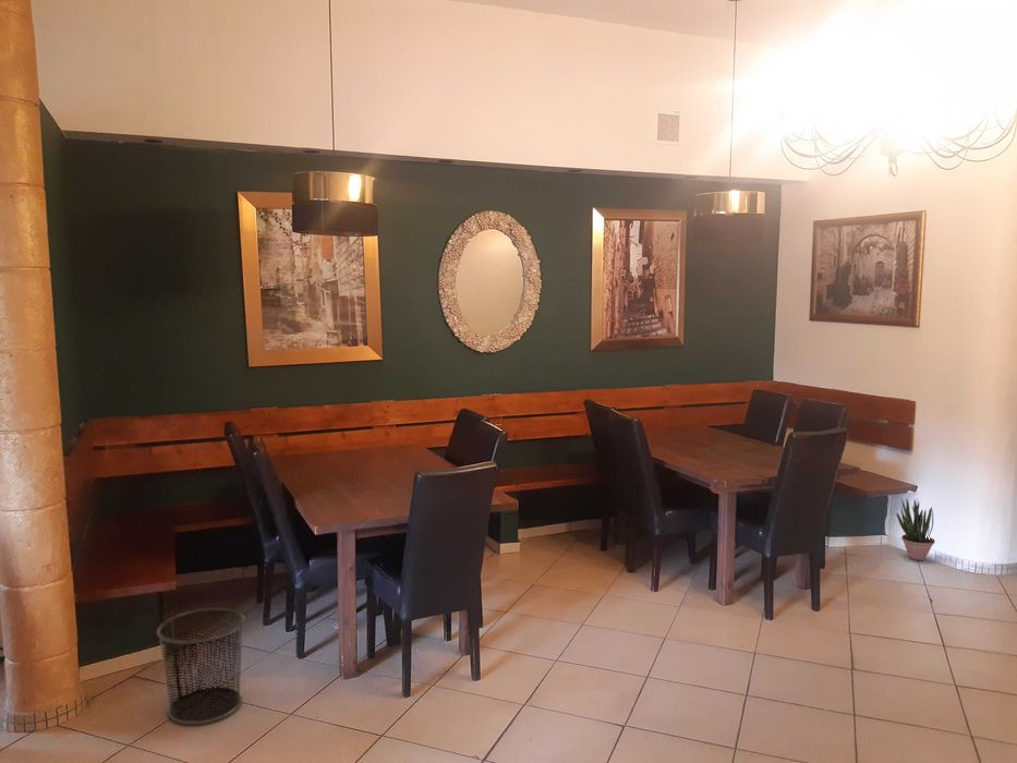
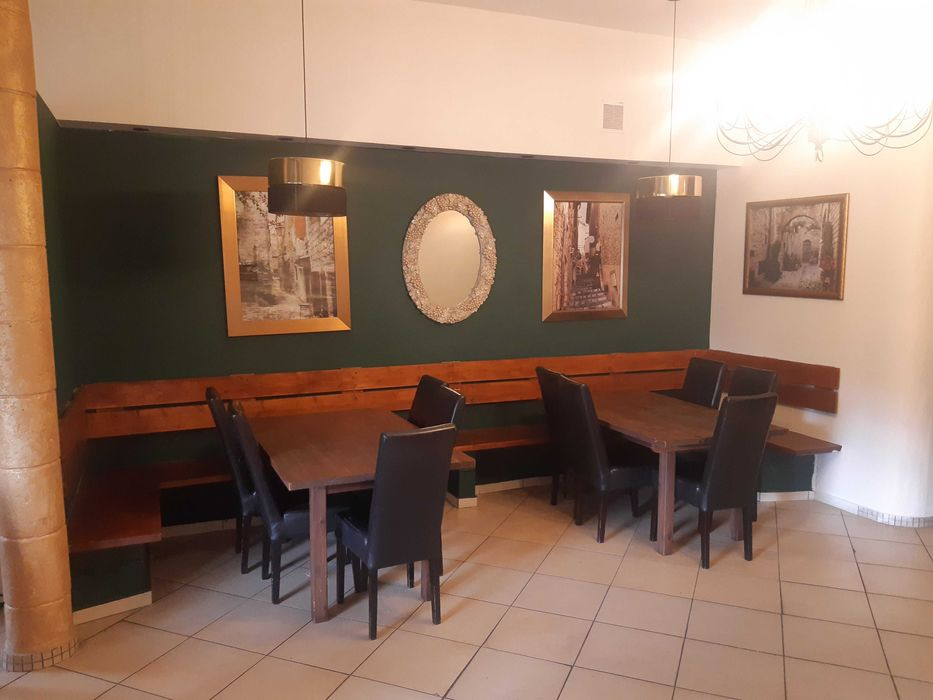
- potted plant (915, 529)
- waste bin (203, 665)
